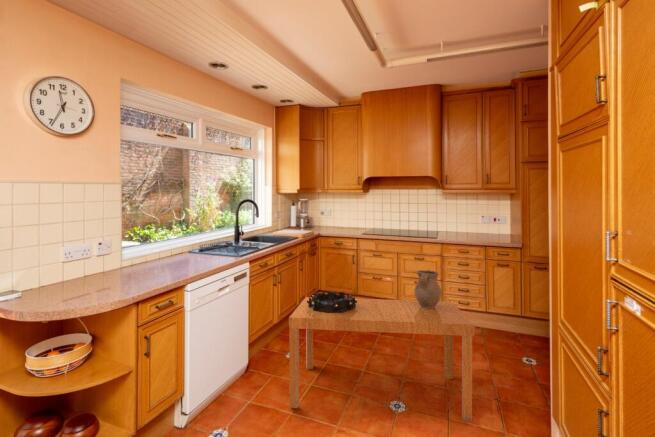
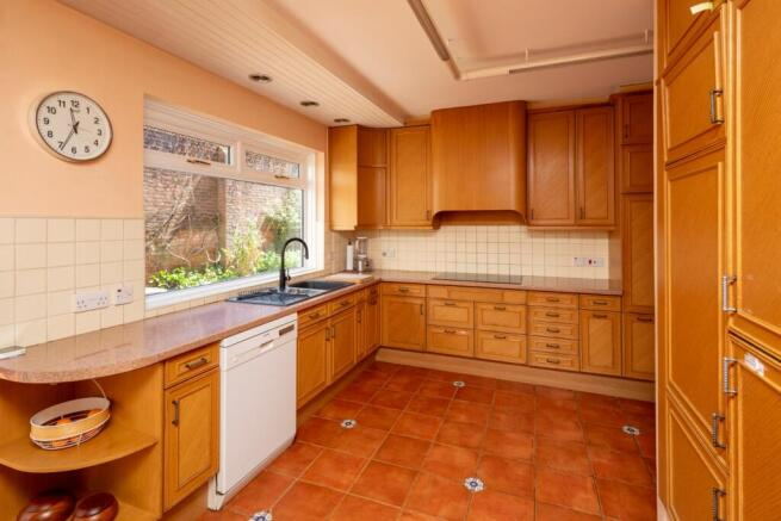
- ceramic pitcher (427, 288)
- decorative bowl (332, 300)
- dining table (377, 331)
